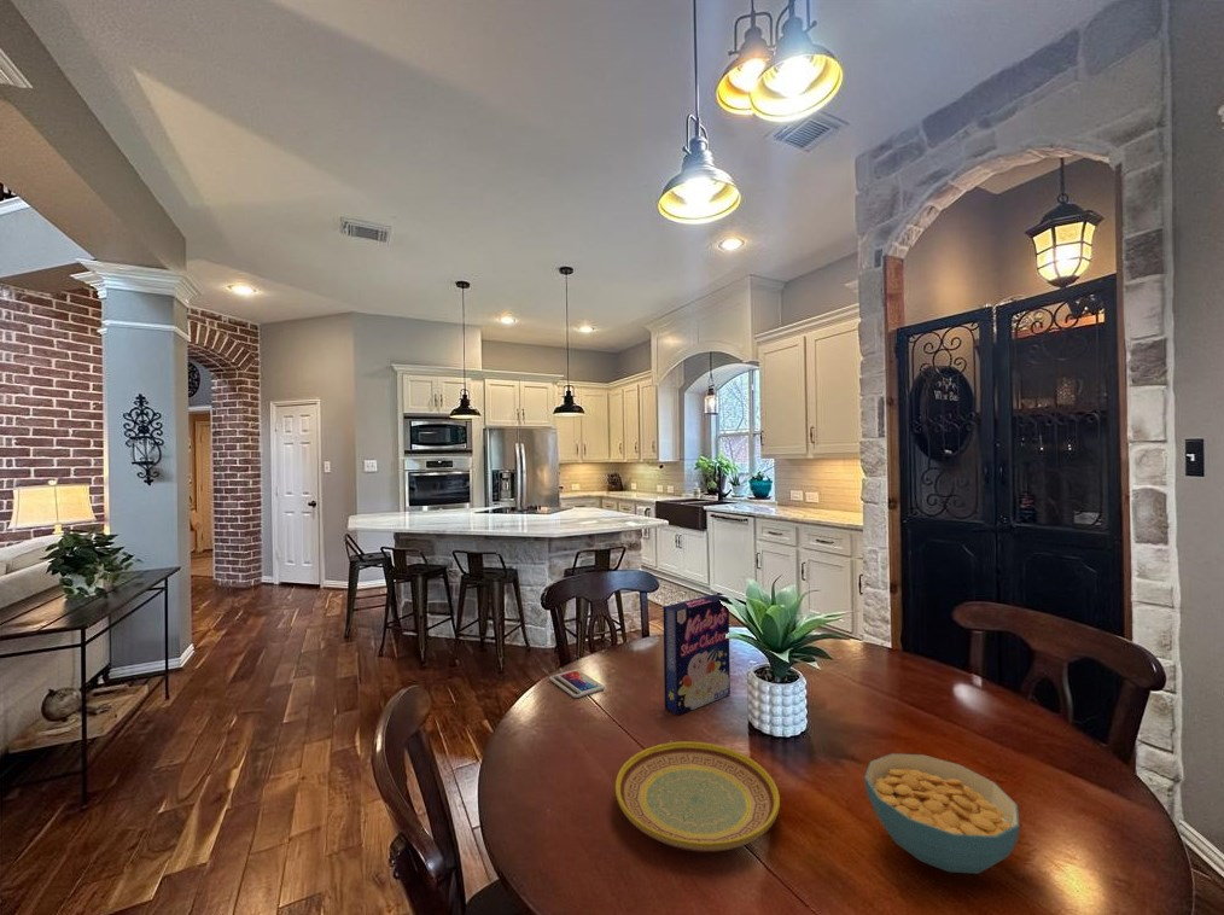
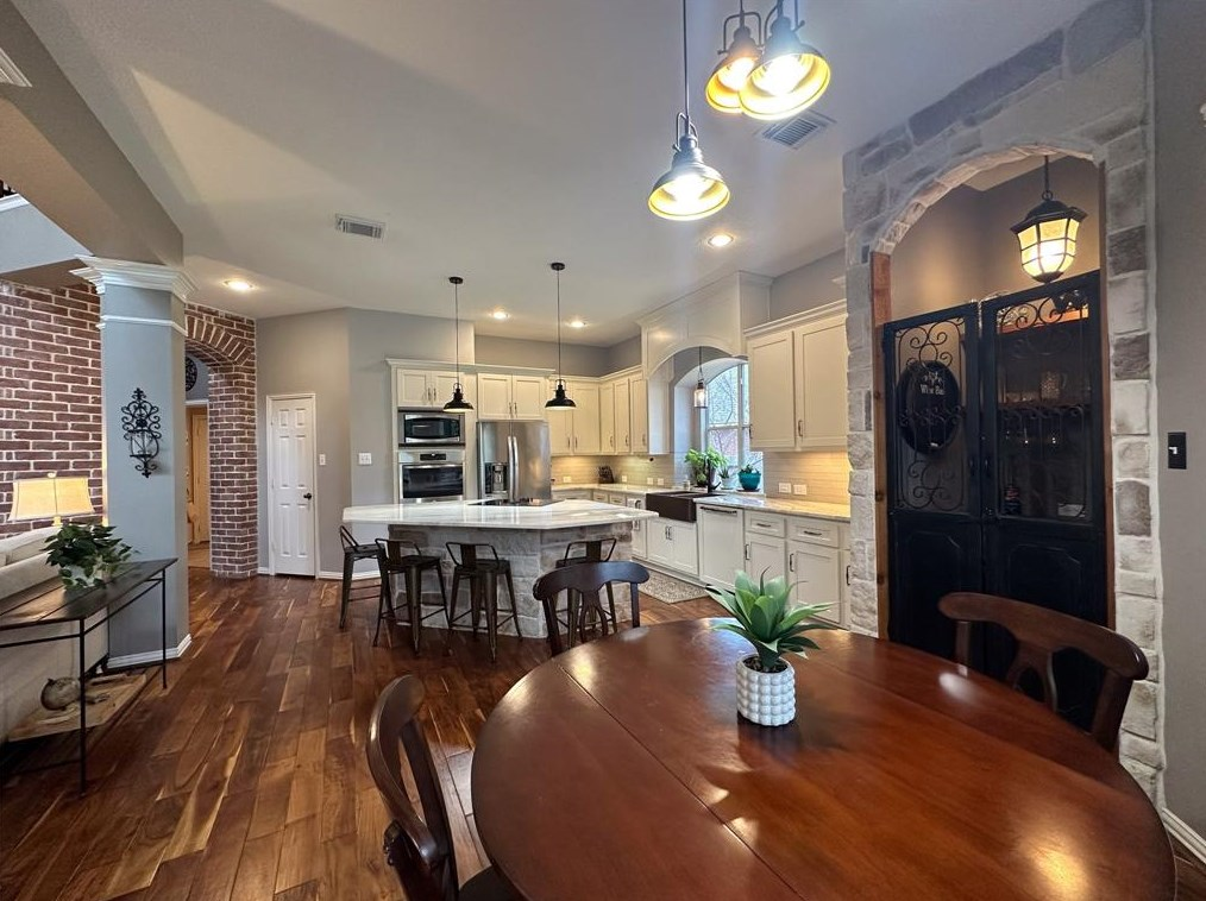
- cereal box (696, 651)
- smartphone (576, 682)
- cereal bowl (938, 822)
- plate (695, 794)
